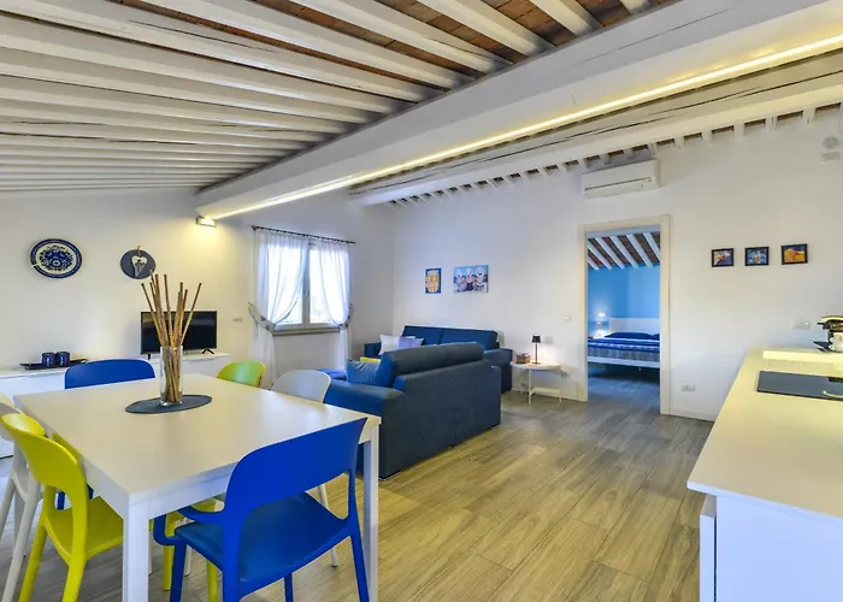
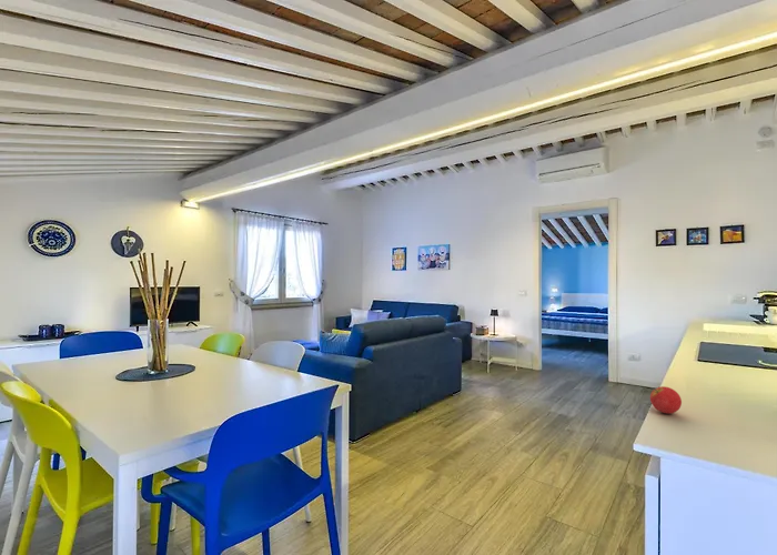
+ fruit (665, 400)
